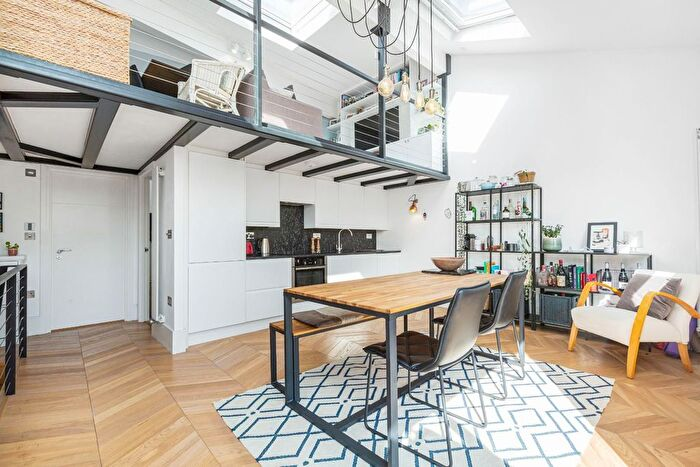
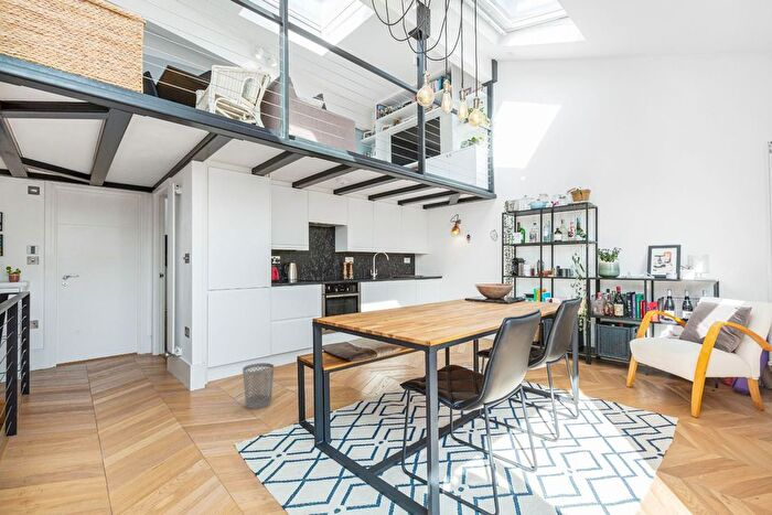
+ wastebasket (258, 386)
